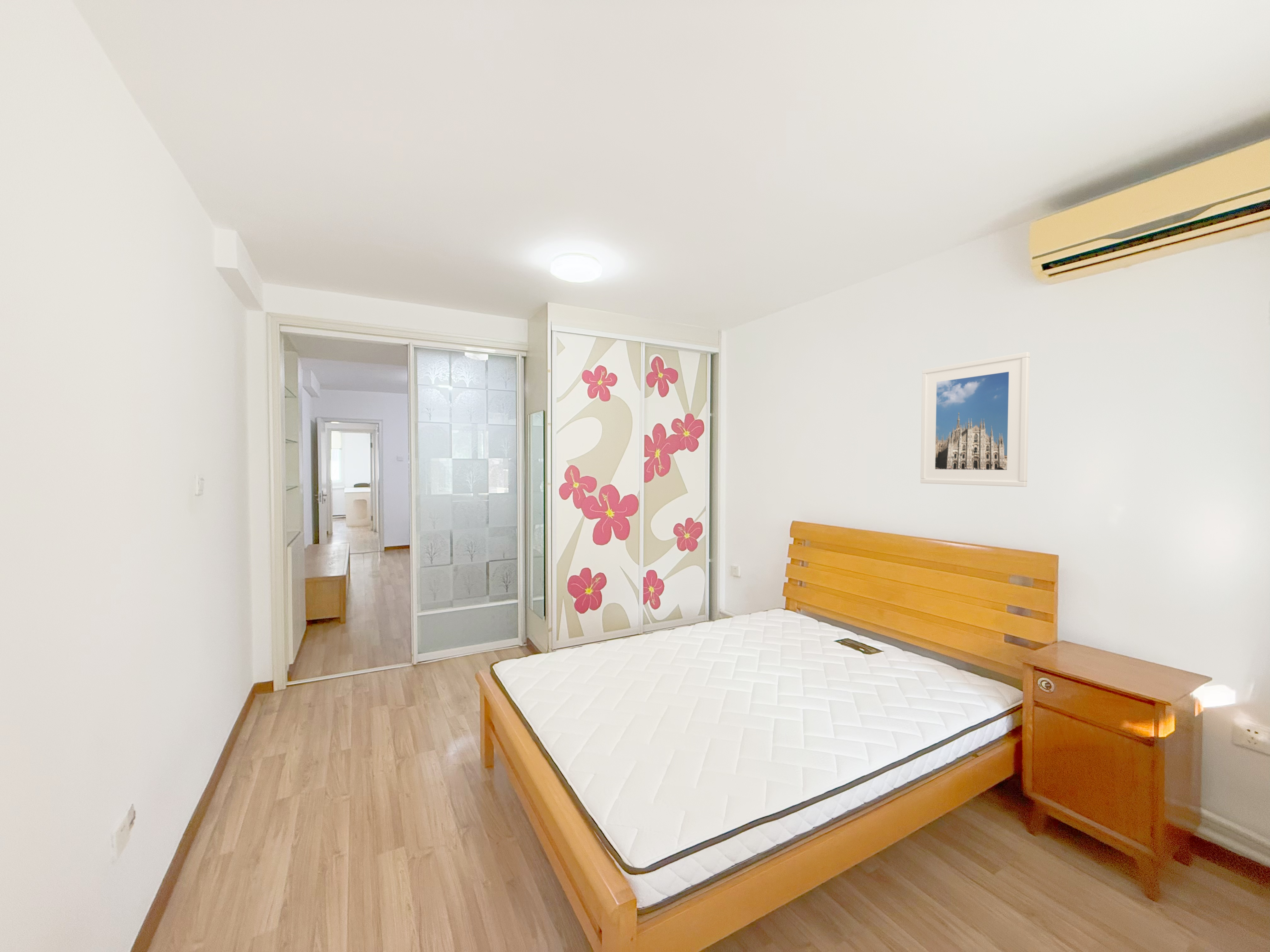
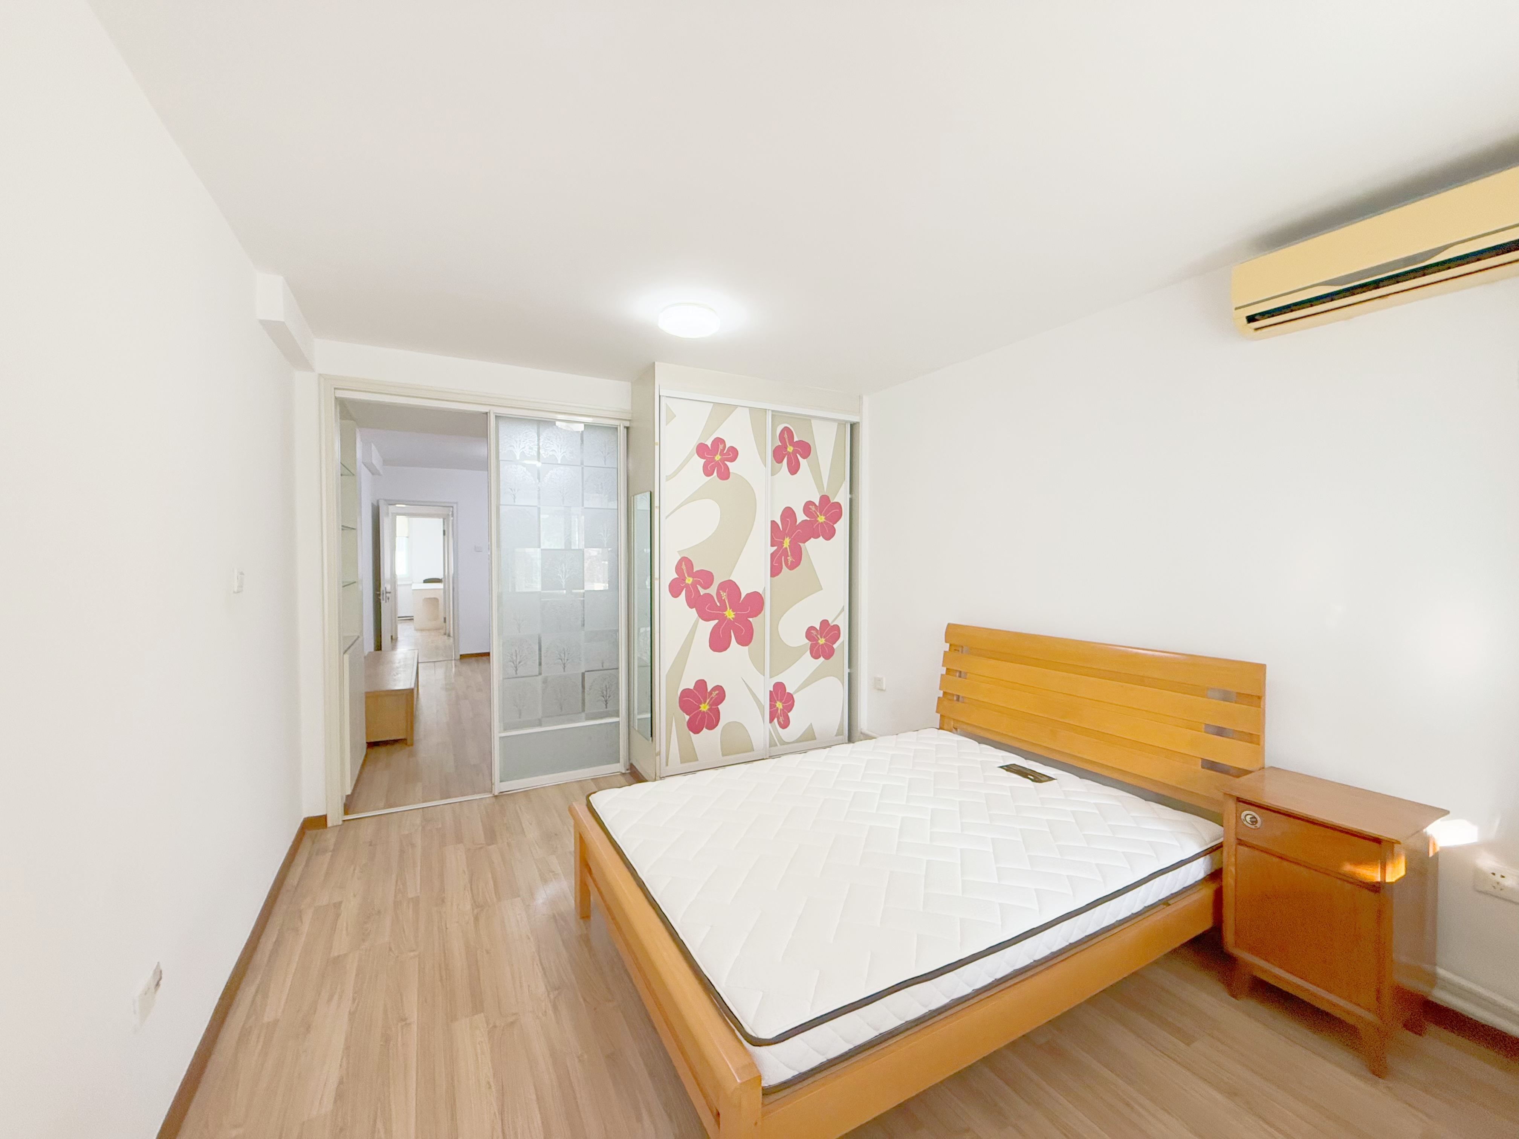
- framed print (970, 423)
